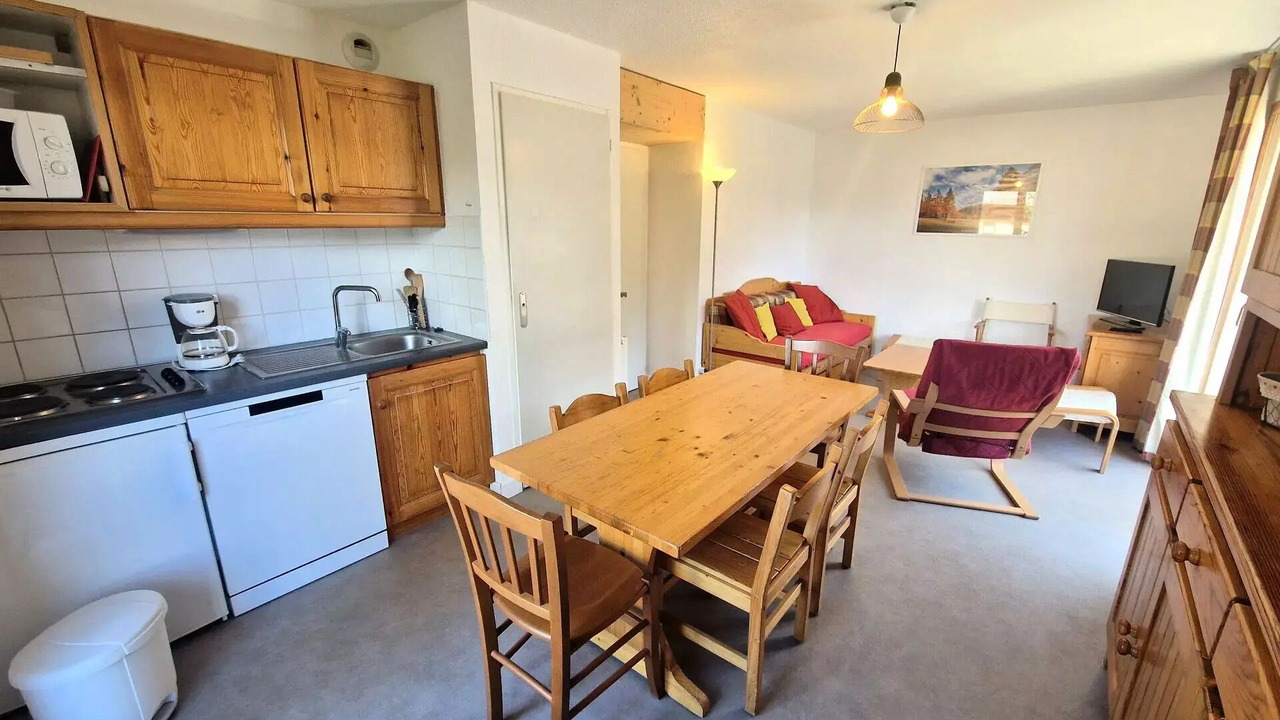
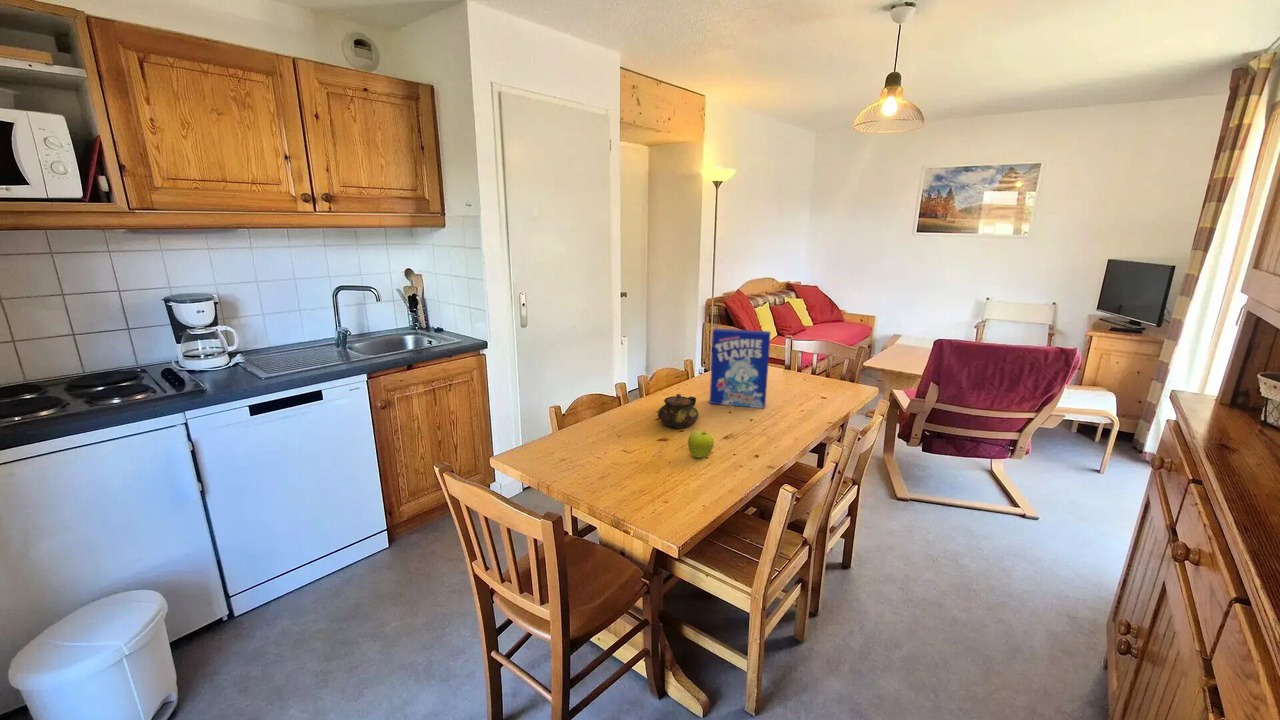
+ fruit (701, 444)
+ cereal box (739, 367)
+ teapot (677, 409)
